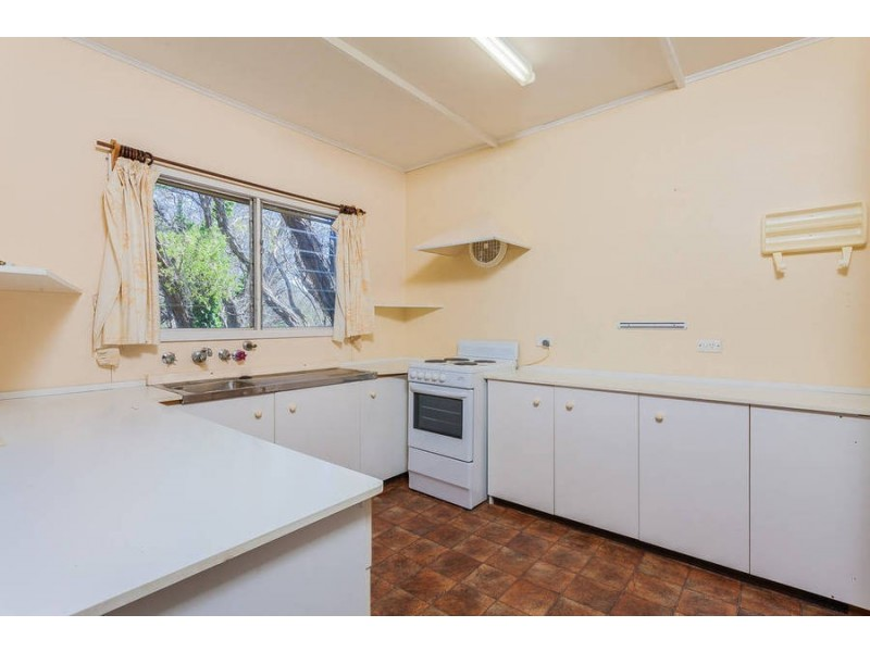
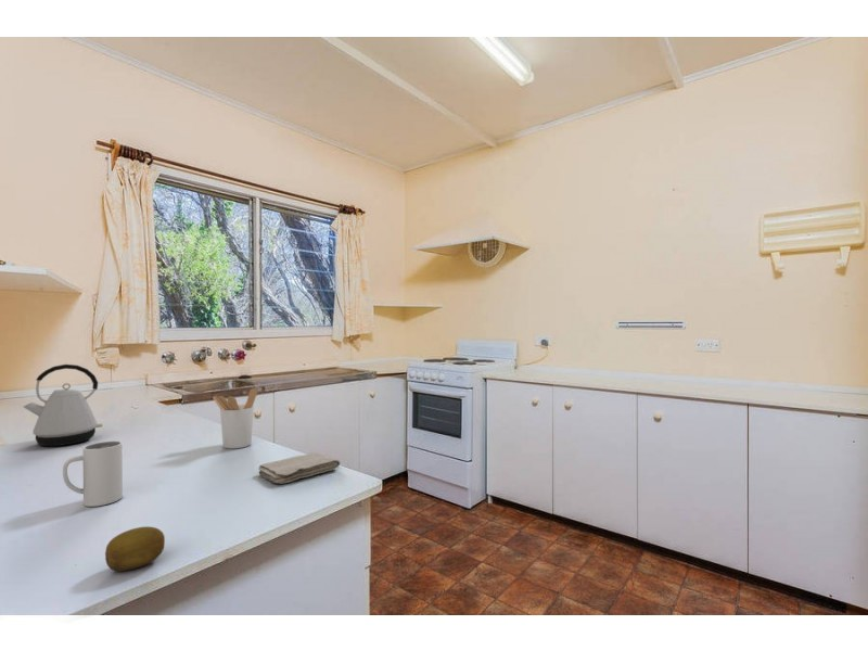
+ fruit (136, 548)
+ kettle (64, 403)
+ mug (93, 474)
+ utensil holder (233, 418)
+ washcloth (298, 465)
